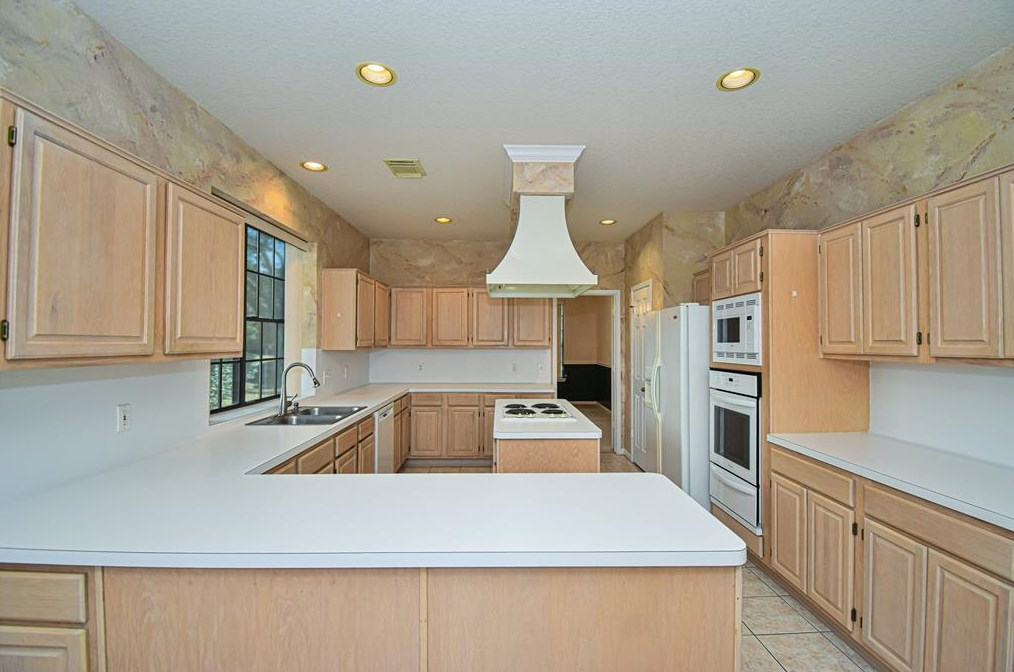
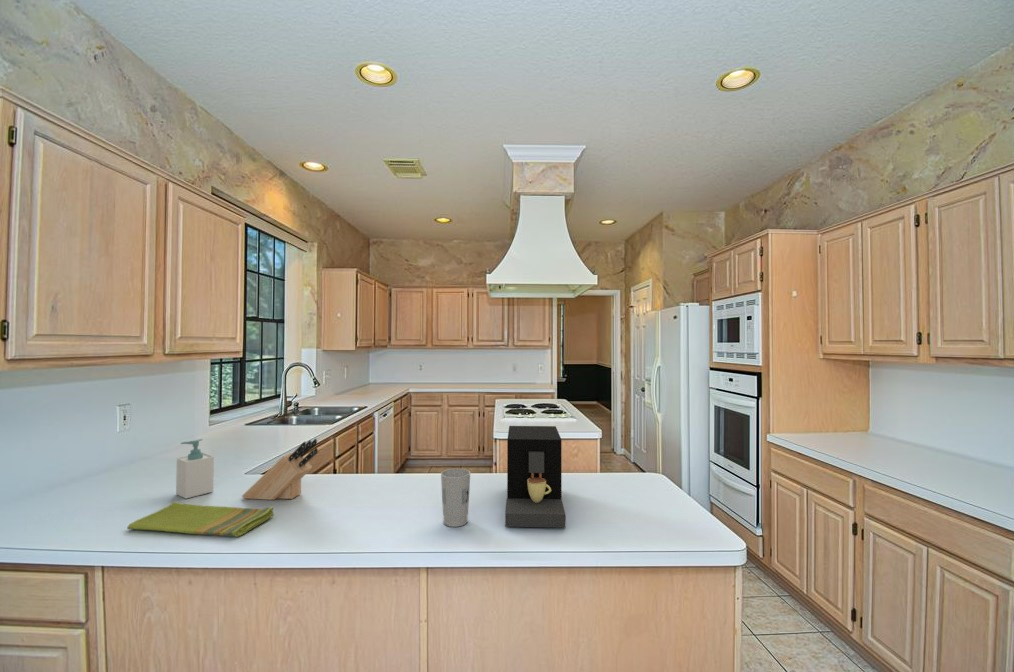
+ soap bottle (194, 466)
+ knife block (282, 467)
+ coffee maker (533, 471)
+ cup (455, 497)
+ dish towel (203, 518)
